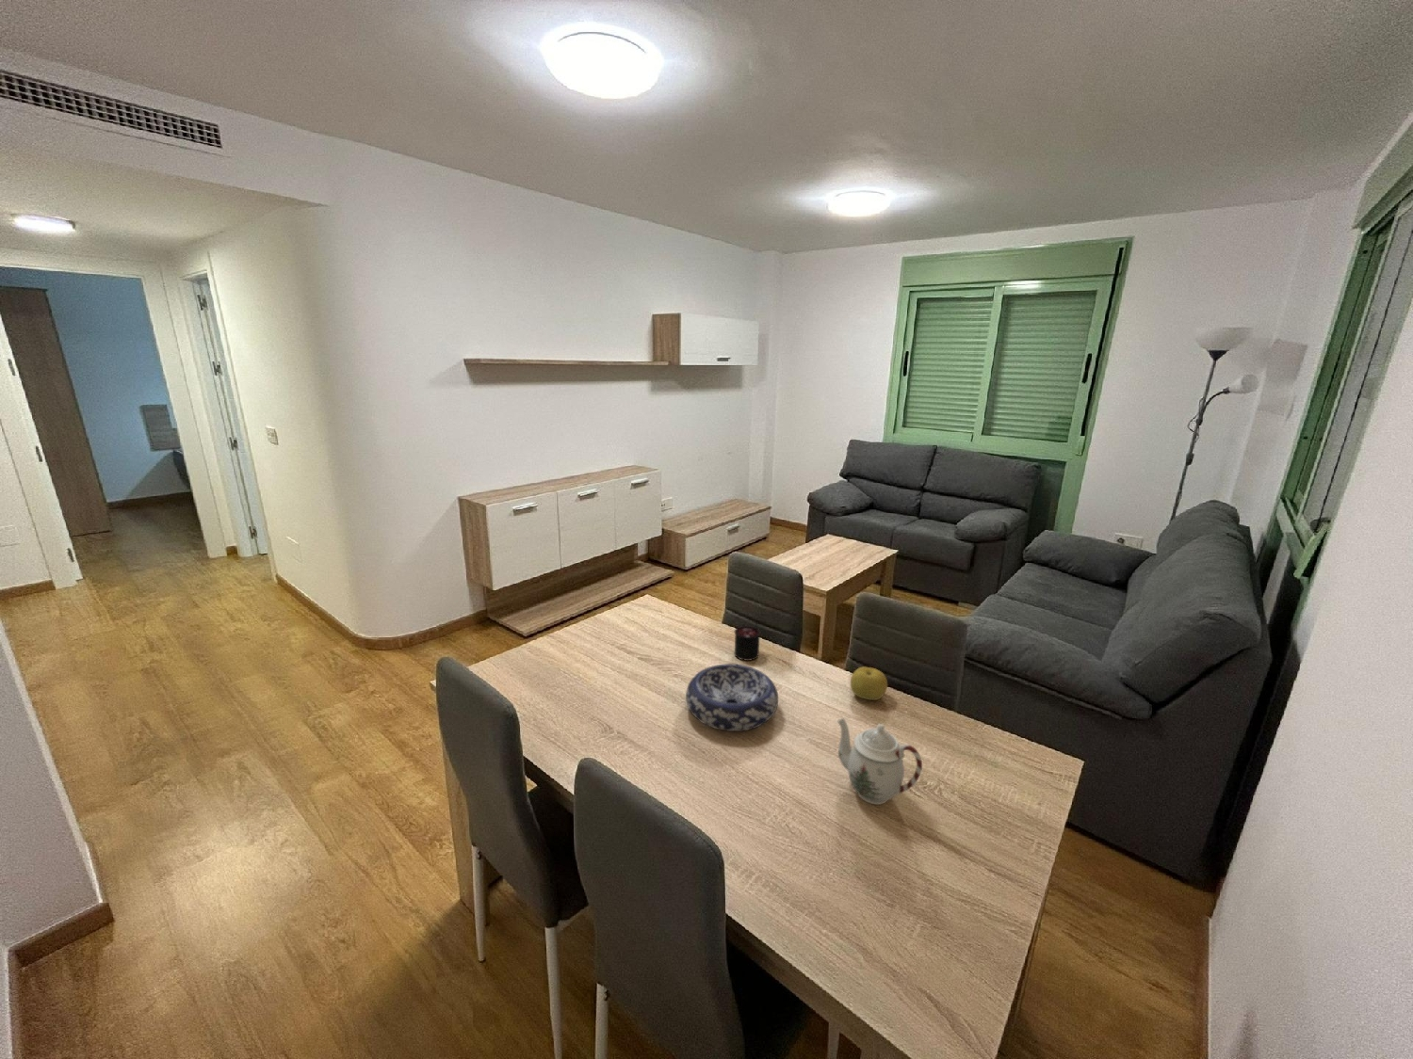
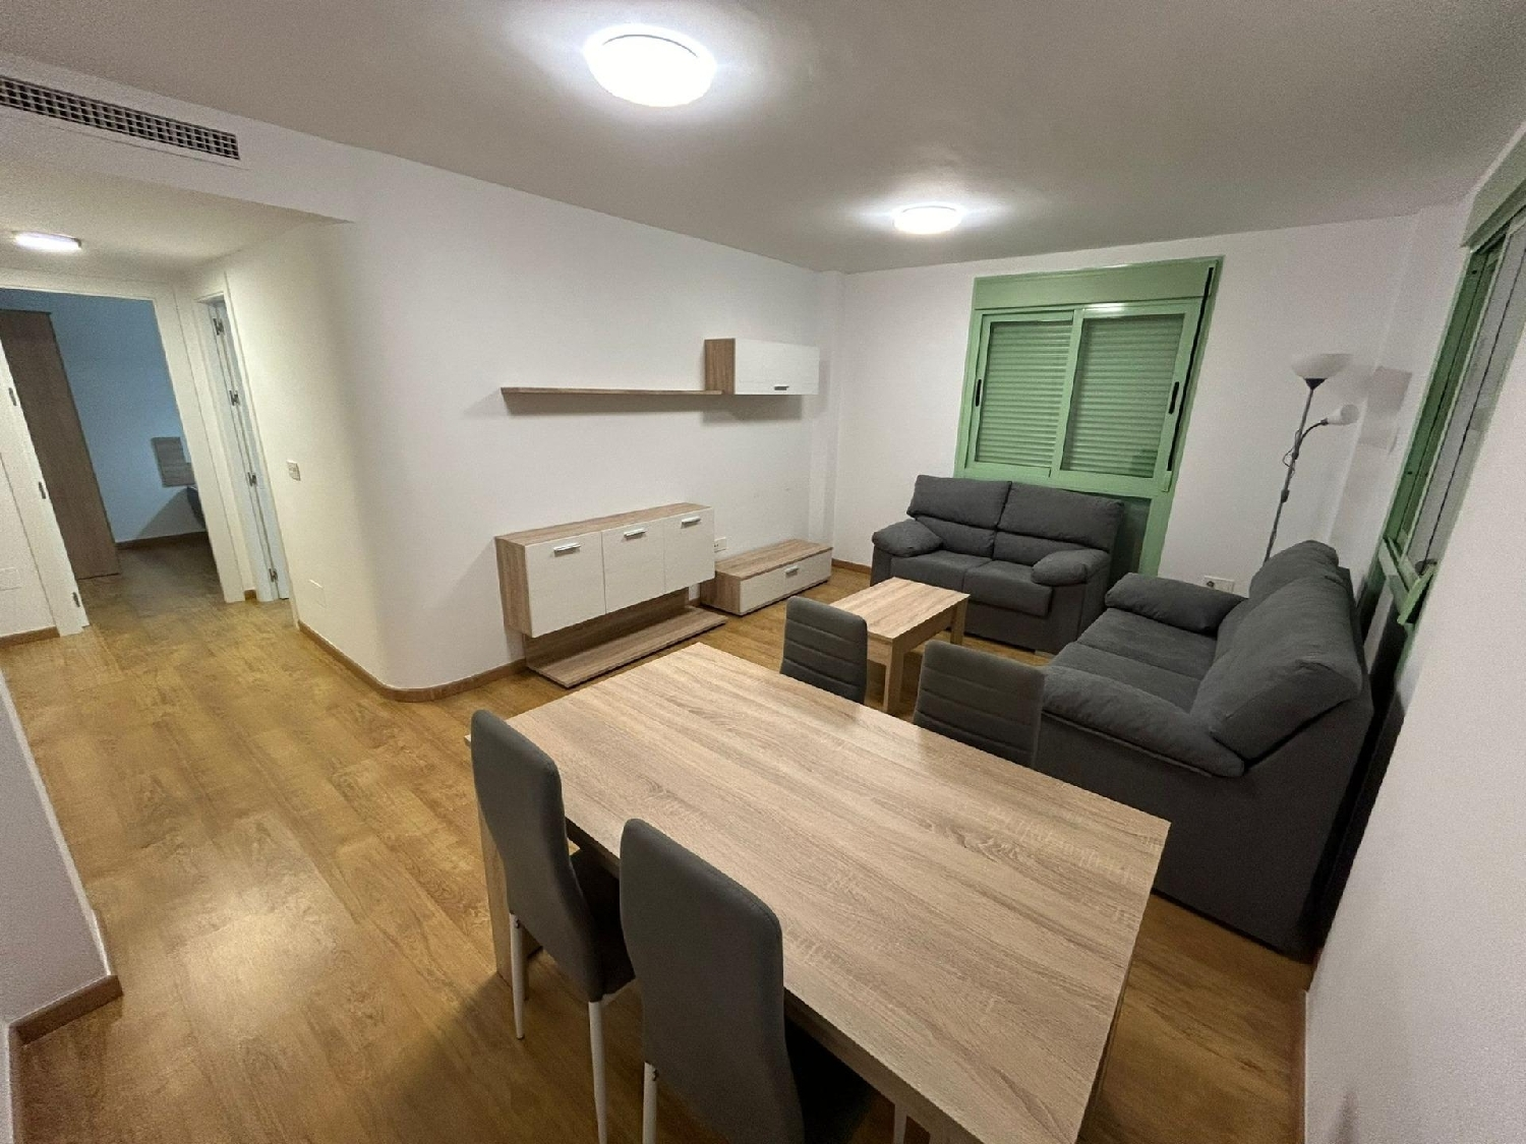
- decorative bowl (732, 695)
- teapot (875, 758)
- candle (747, 637)
- fruit (869, 683)
